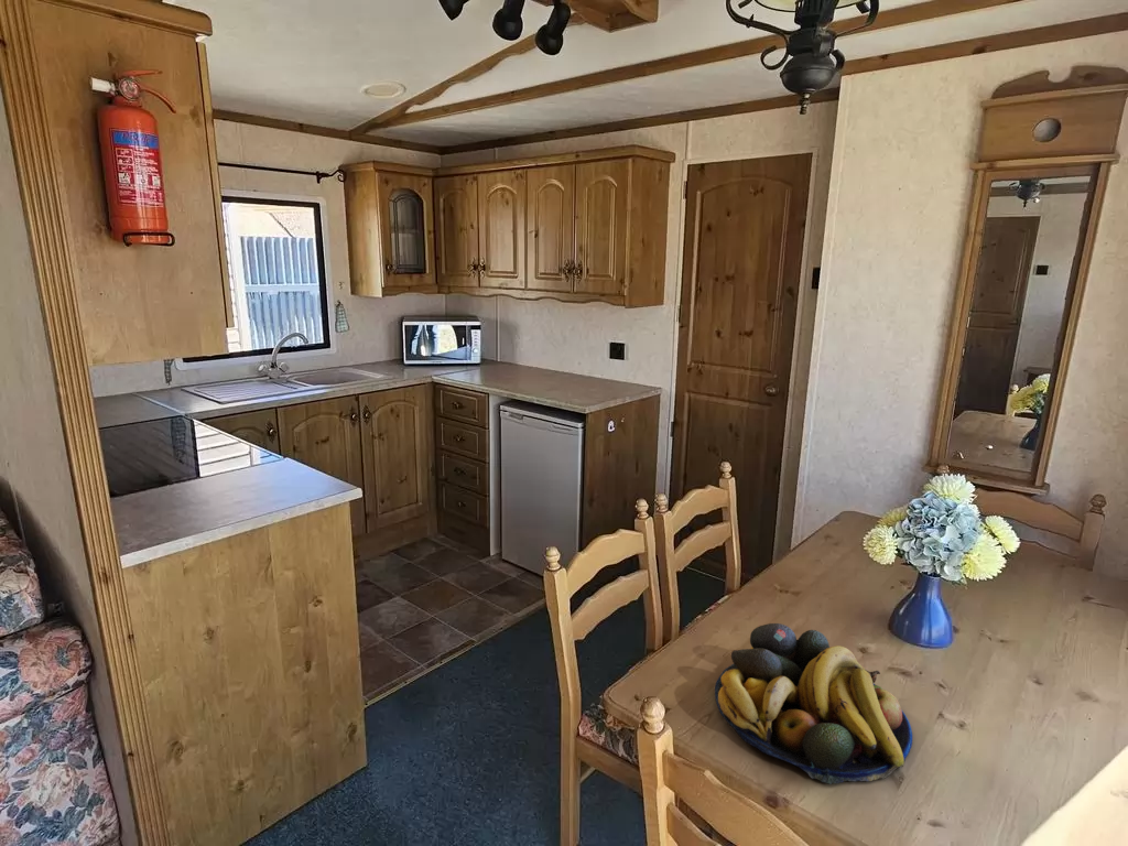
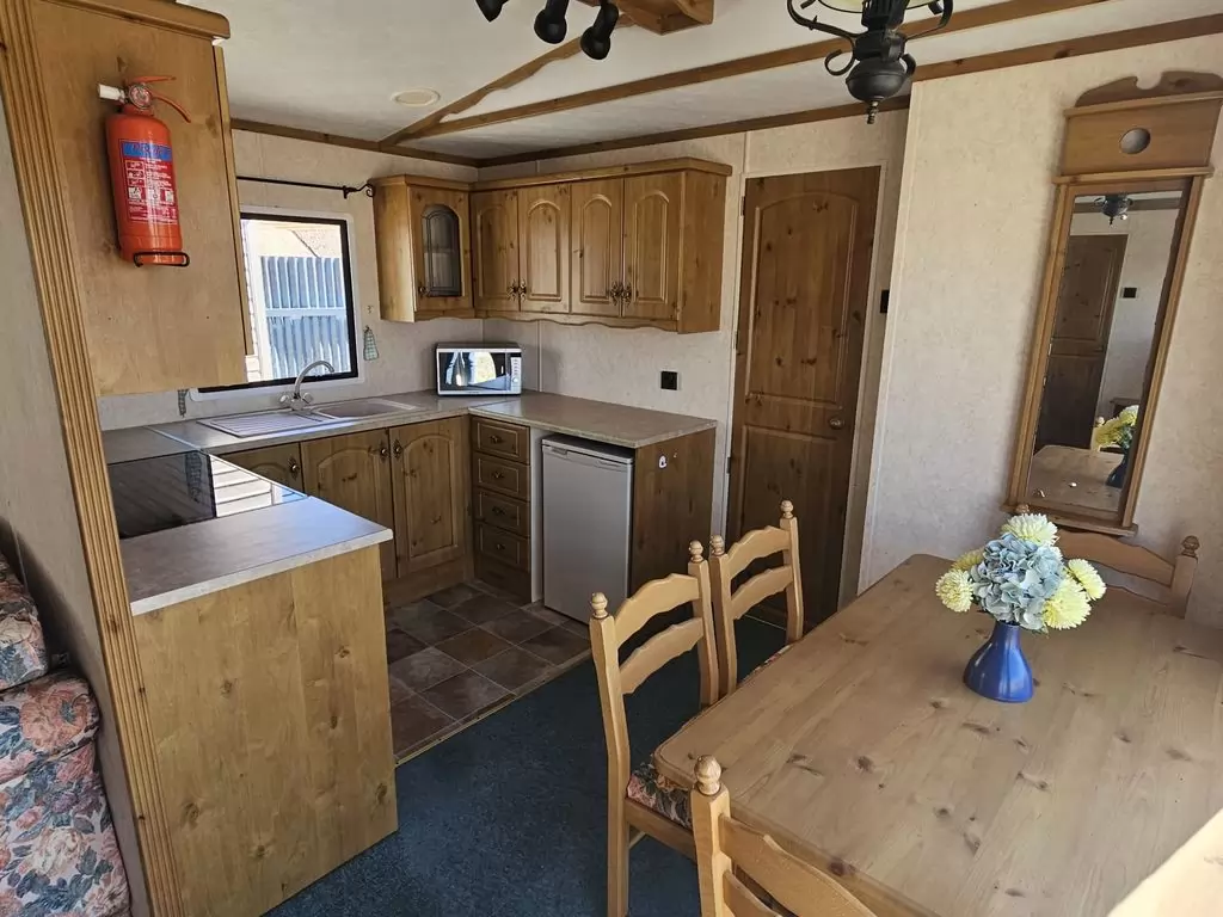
- fruit bowl (813, 681)
